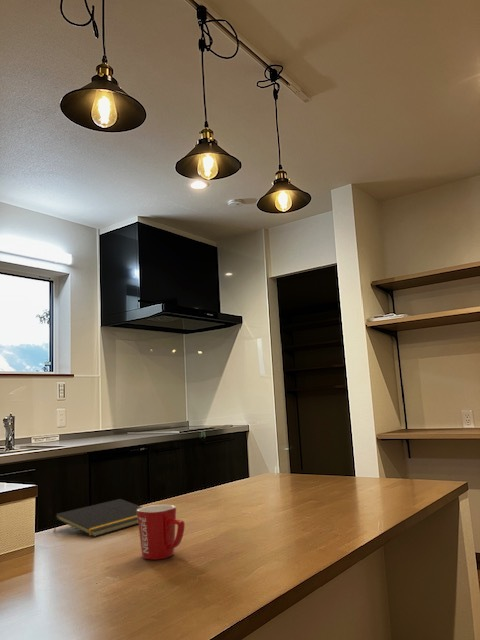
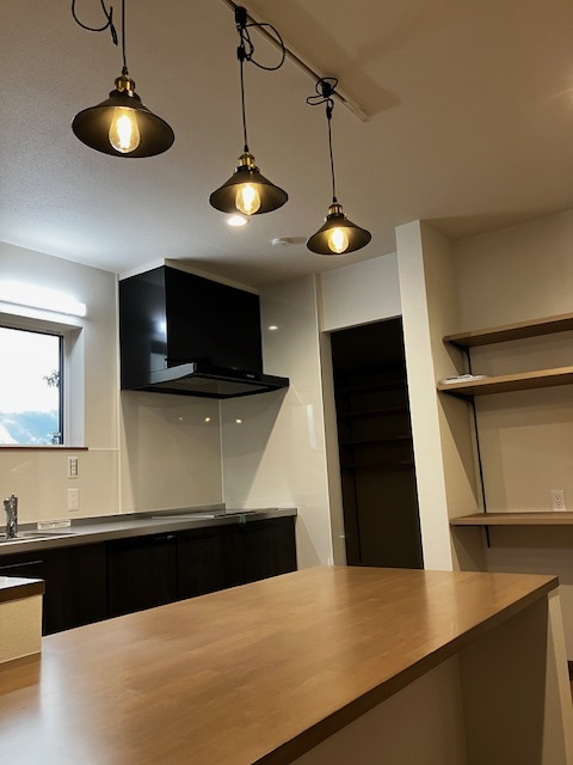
- notepad (108, 516)
- mug (163, 532)
